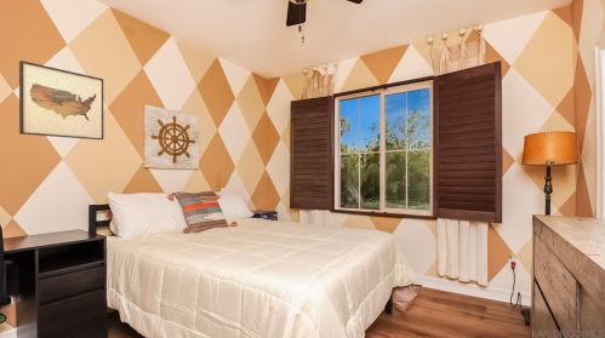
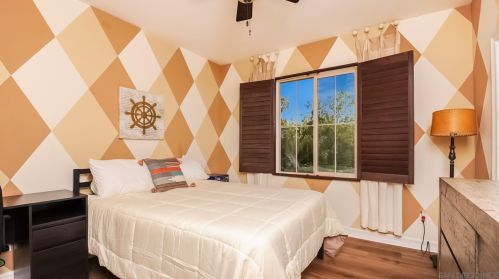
- wall art (64, 103)
